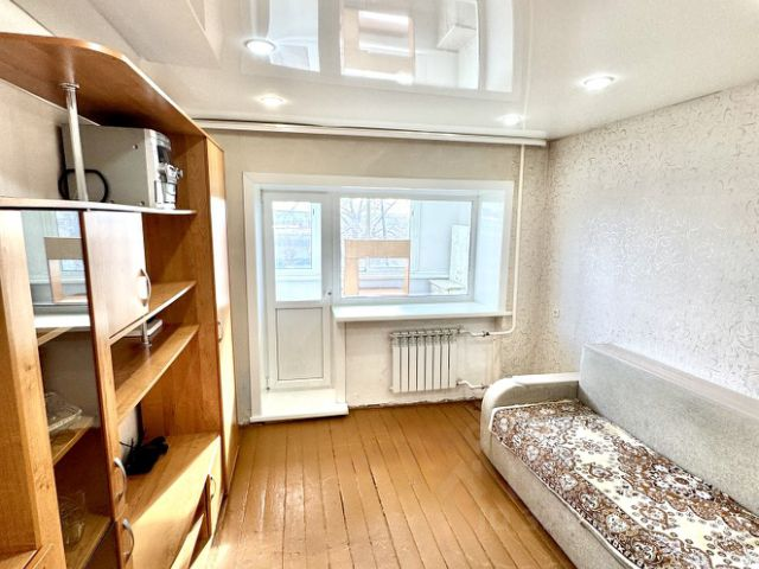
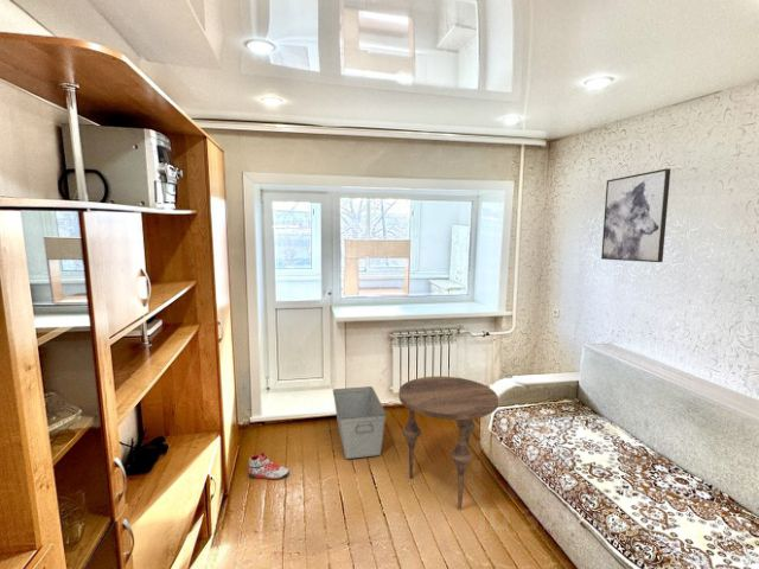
+ storage bin (357, 418)
+ wall art (632, 218)
+ side table (458, 441)
+ sneaker (268, 465)
